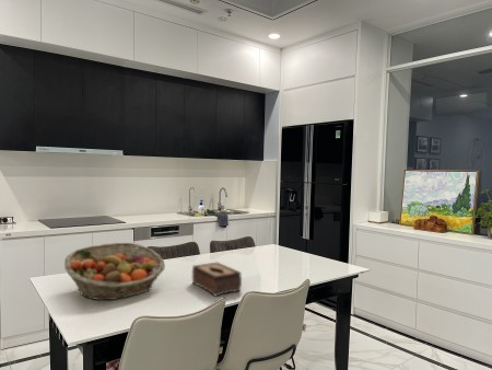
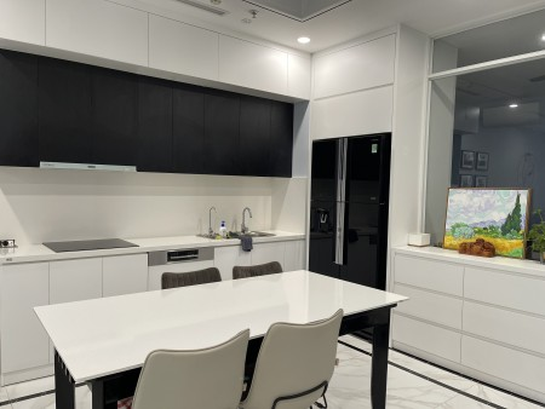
- tissue box (215, 277)
- fruit basket (116, 269)
